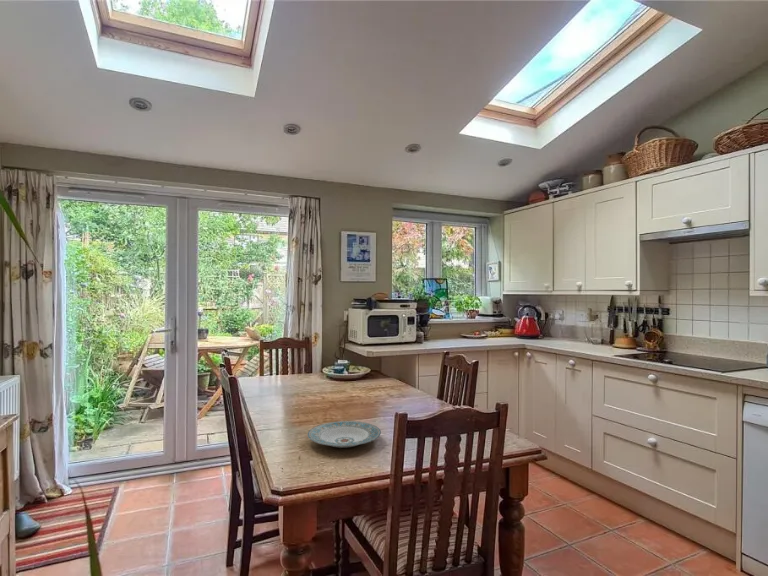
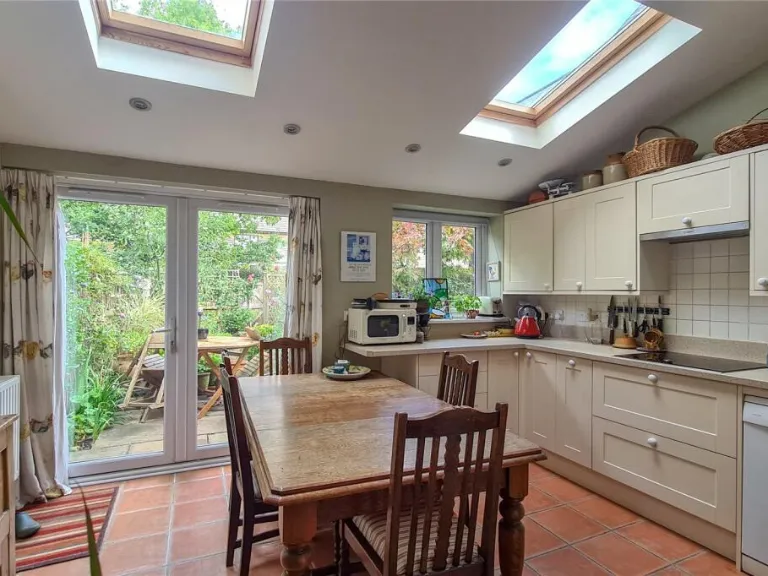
- plate (344, 436)
